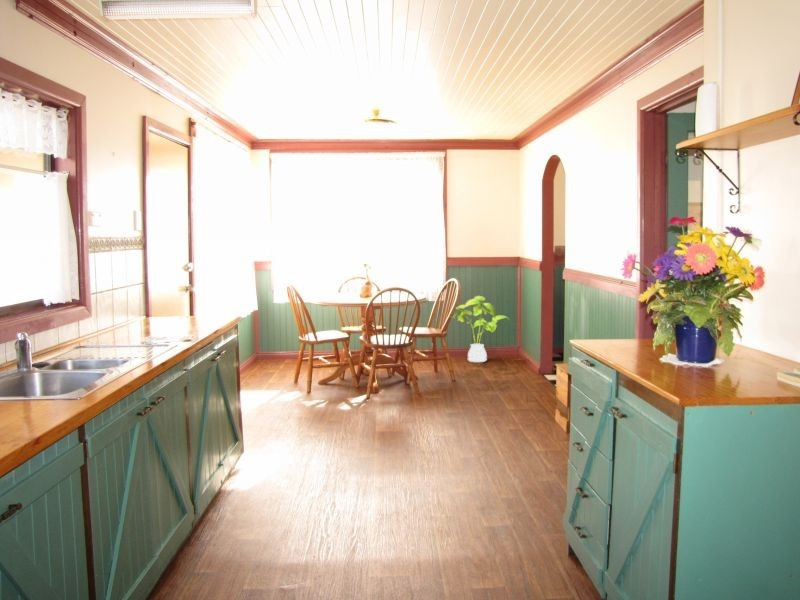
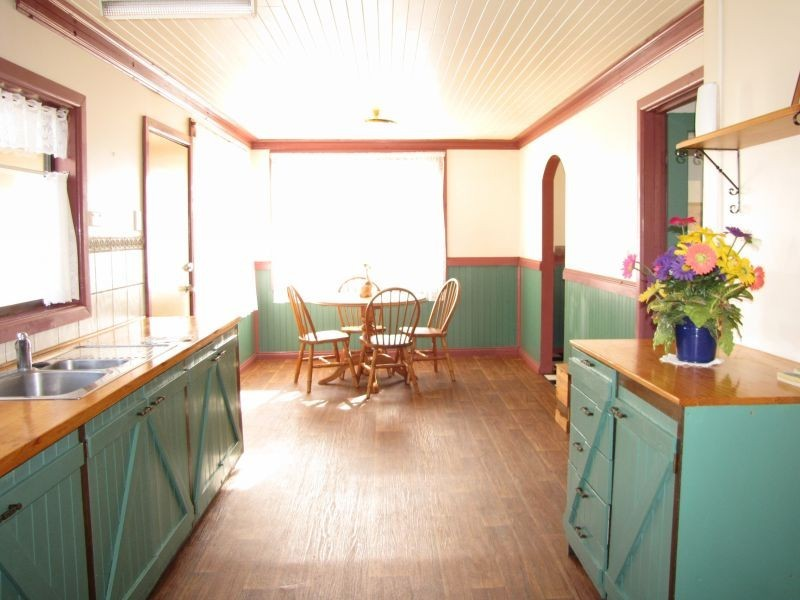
- house plant (482, 329)
